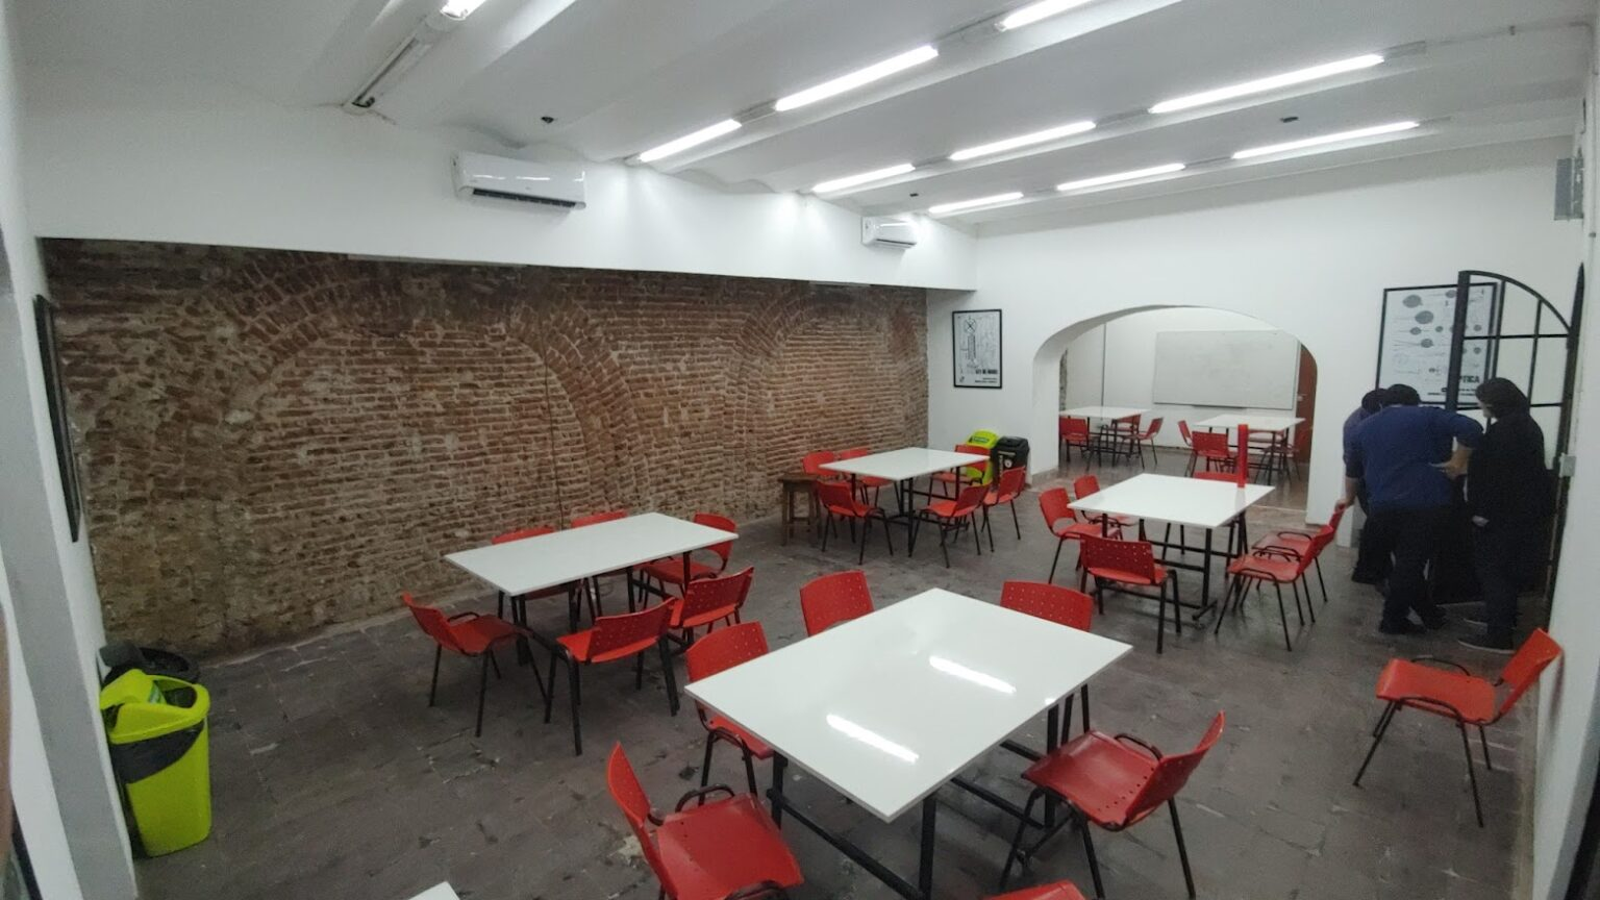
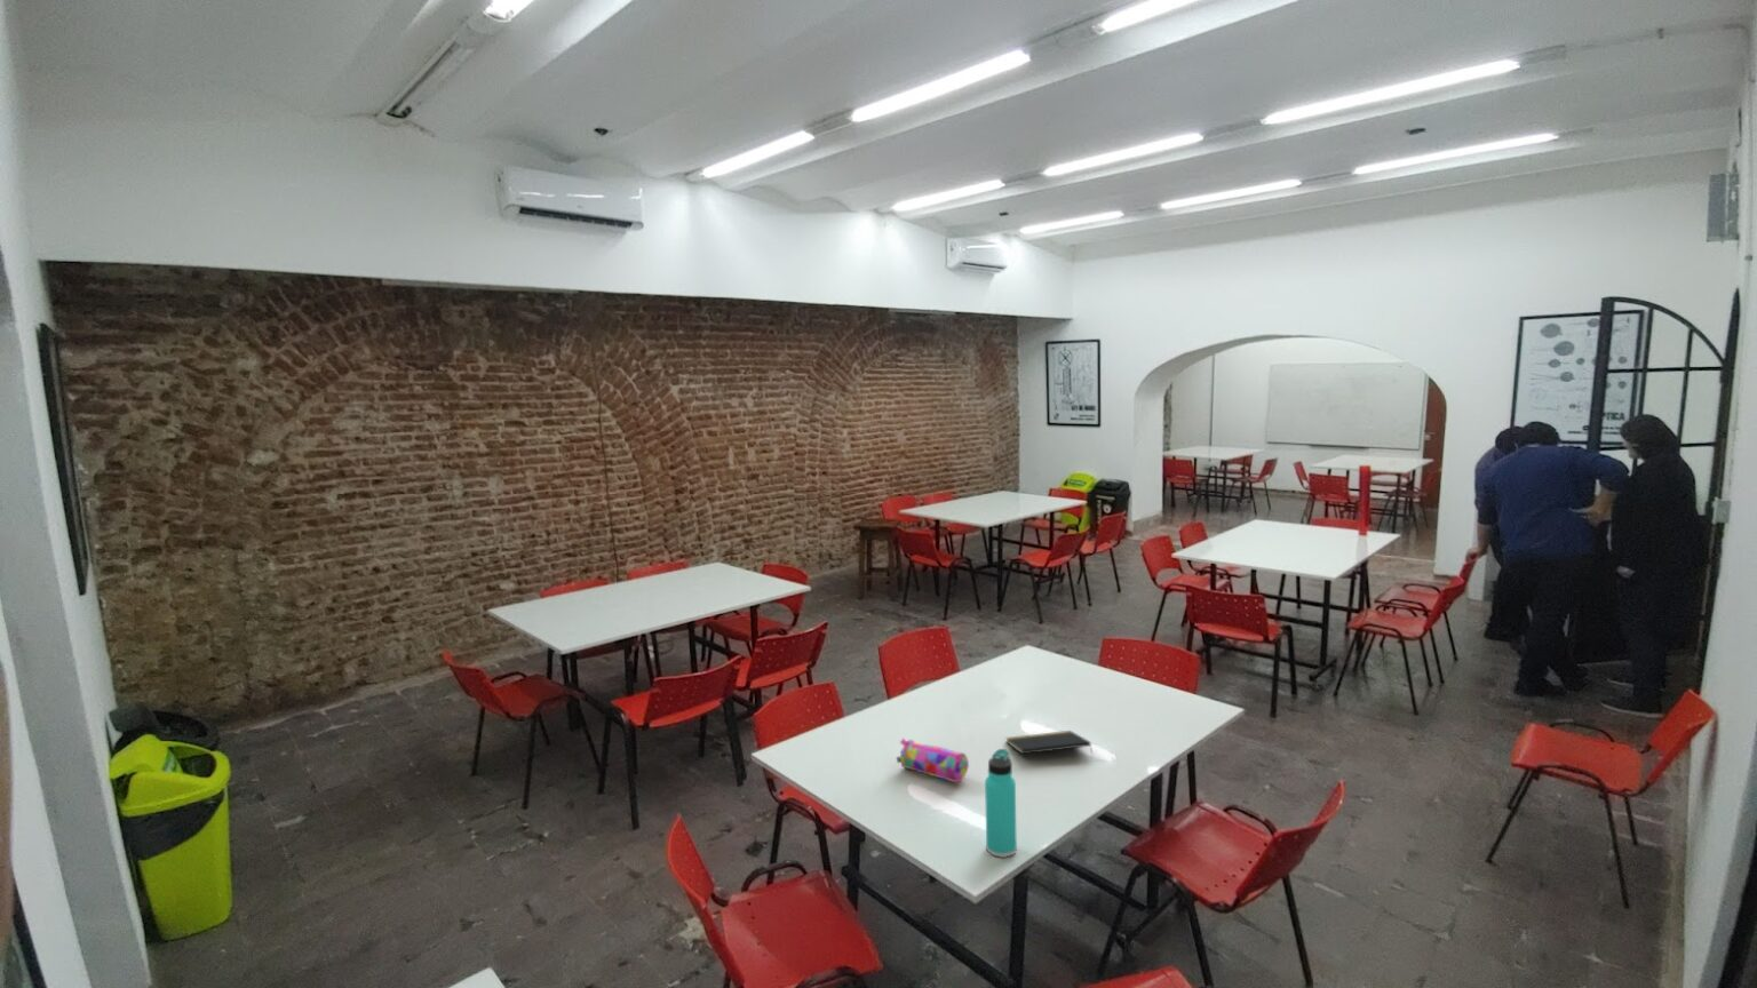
+ notepad (1046, 741)
+ thermos bottle (999, 801)
+ pencil case (933, 759)
